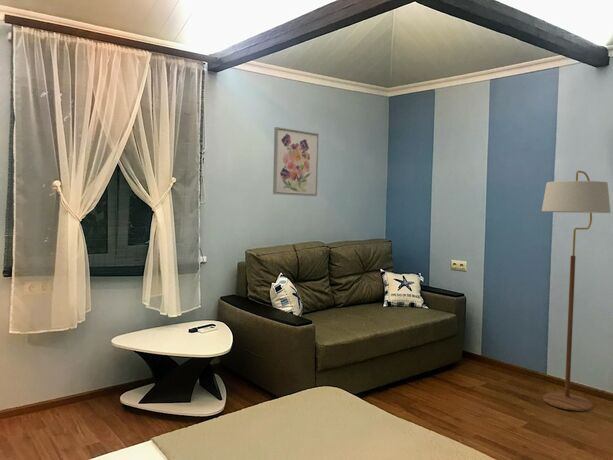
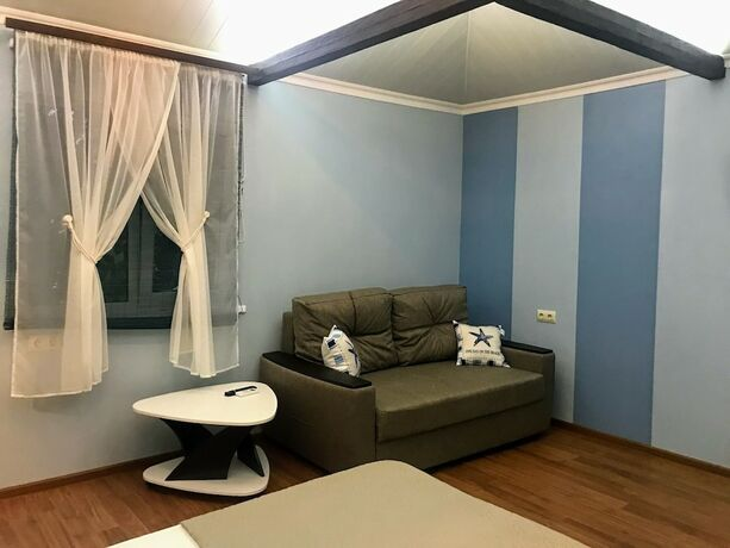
- wall art (296, 163)
- floor lamp (573, 286)
